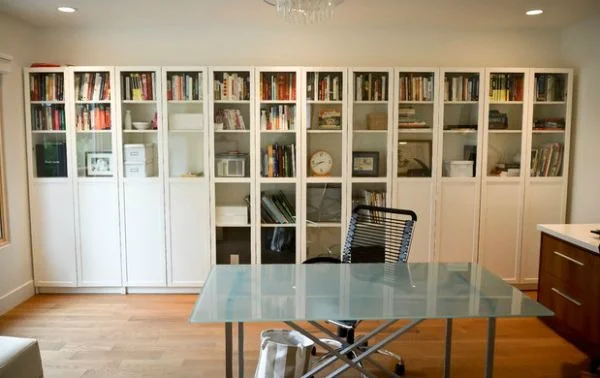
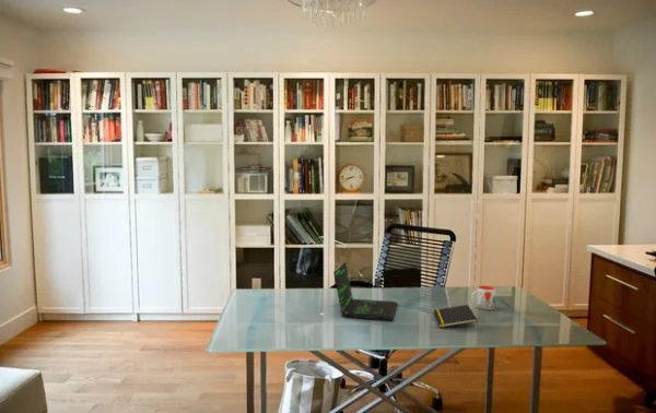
+ laptop (366, 299)
+ notepad (454, 315)
+ mug (482, 297)
